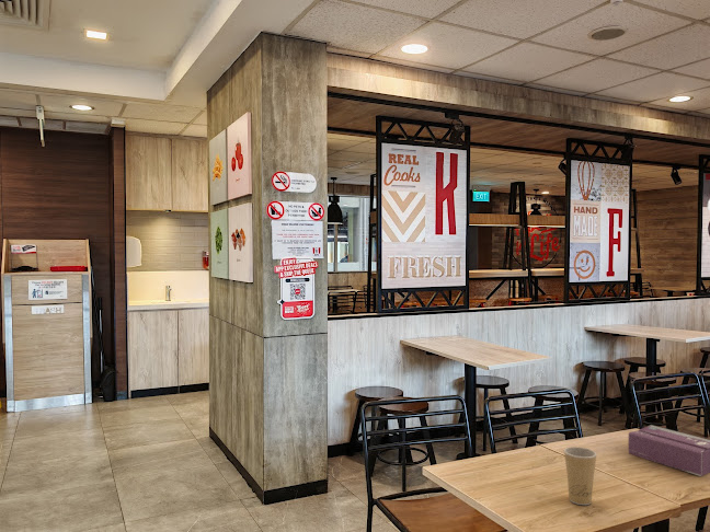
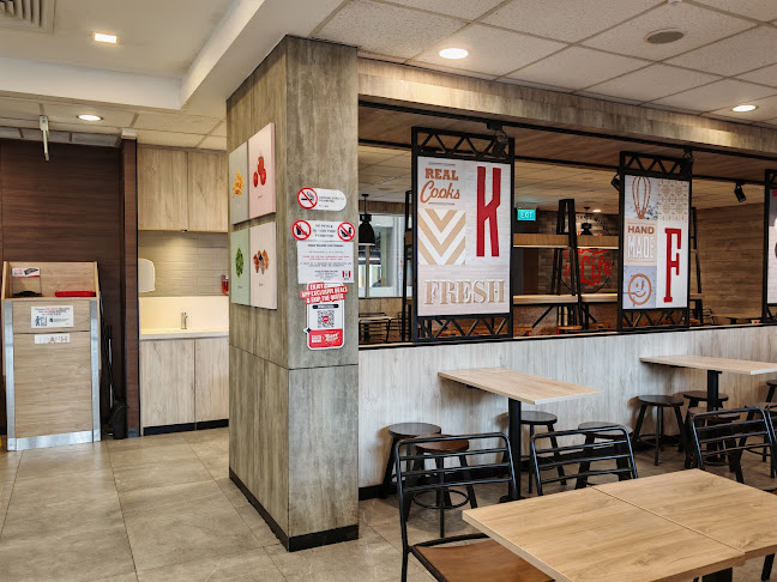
- paper cup (580, 476)
- tissue box (674, 448)
